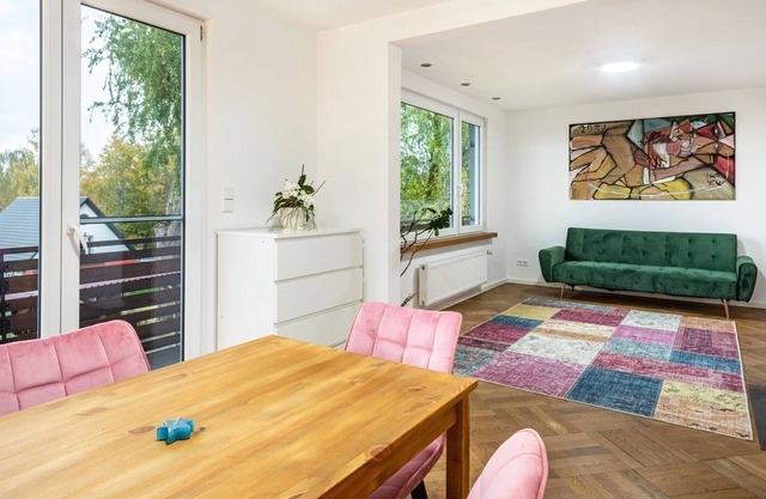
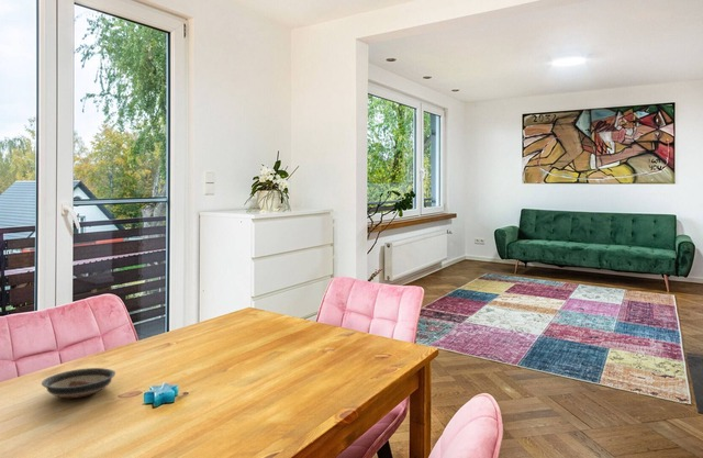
+ saucer (79, 384)
